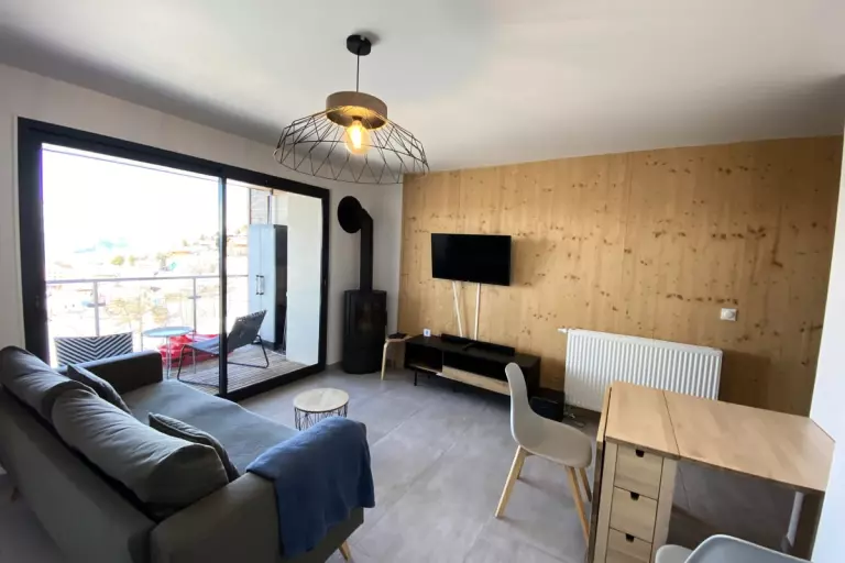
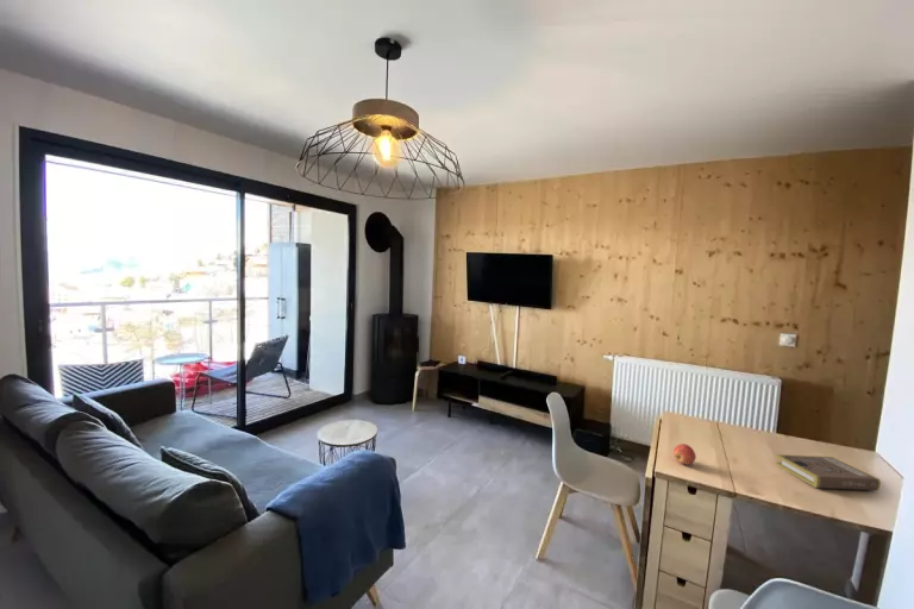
+ apple (684, 453)
+ book (825, 471)
